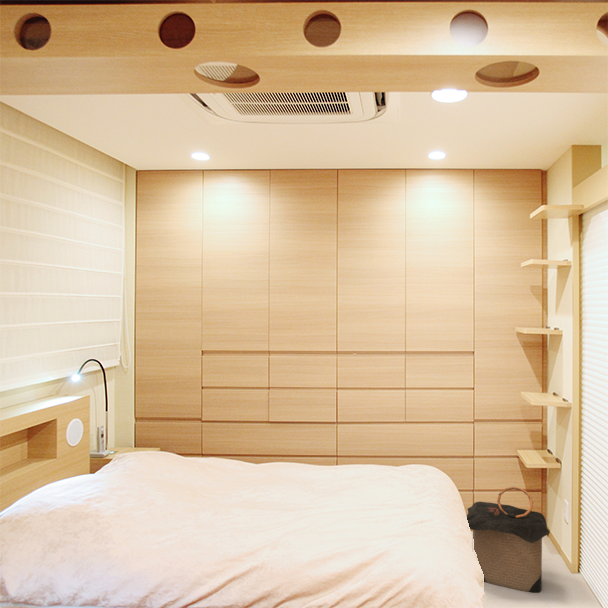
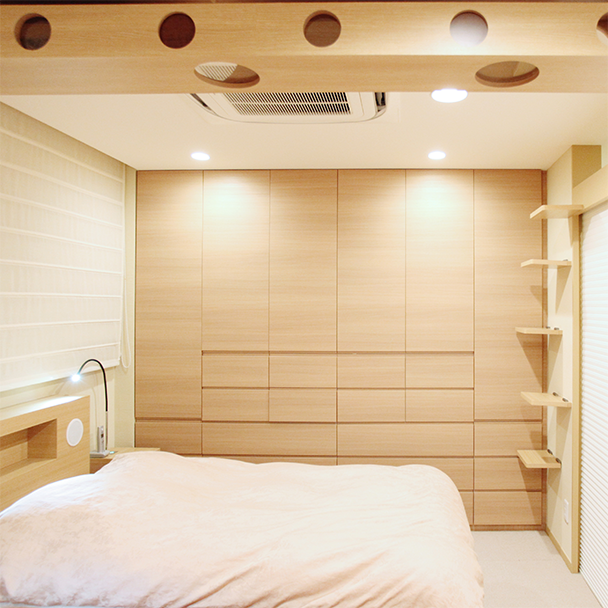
- laundry hamper (504, 534)
